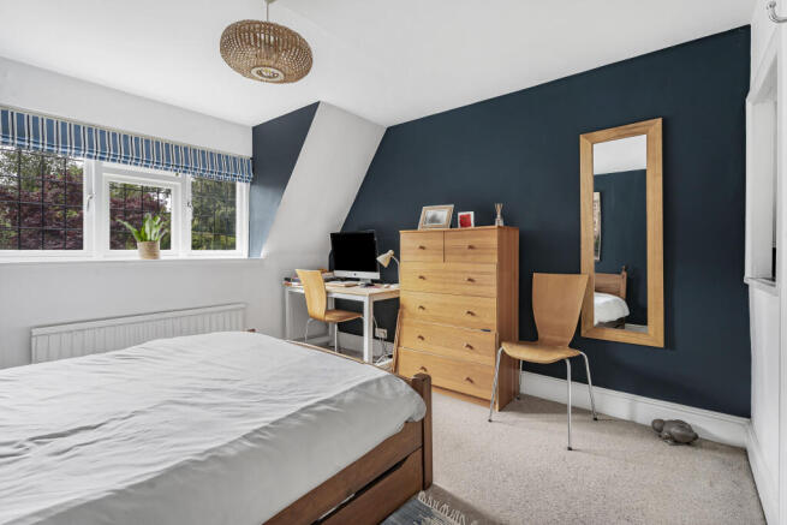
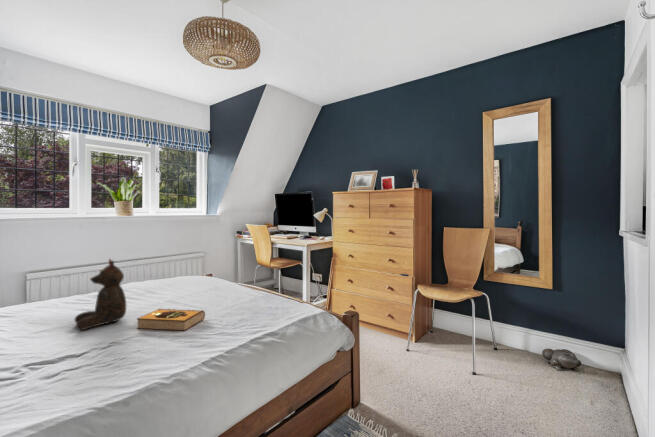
+ hardback book (172, 318)
+ teddy bear (101, 291)
